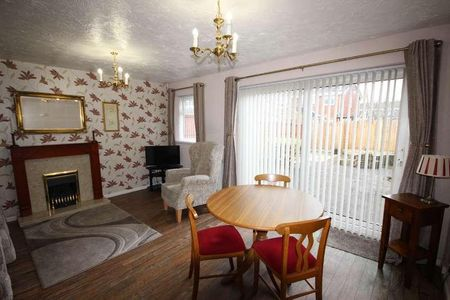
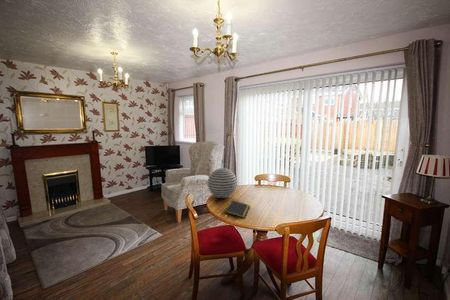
+ decorative ball (222, 182)
+ notepad (238, 208)
